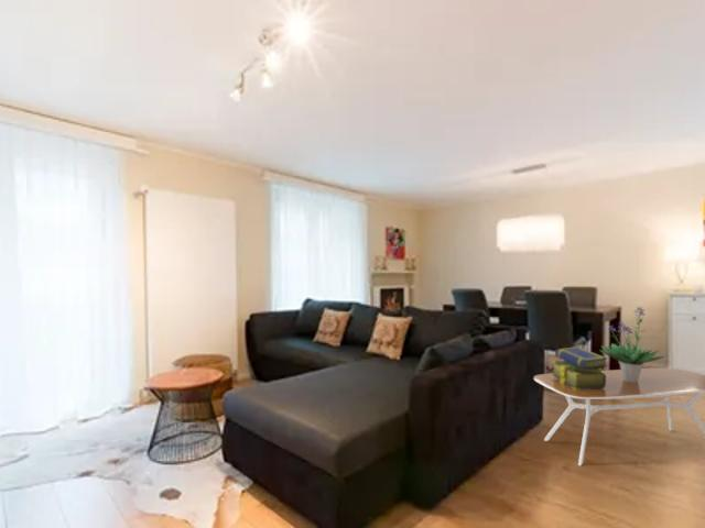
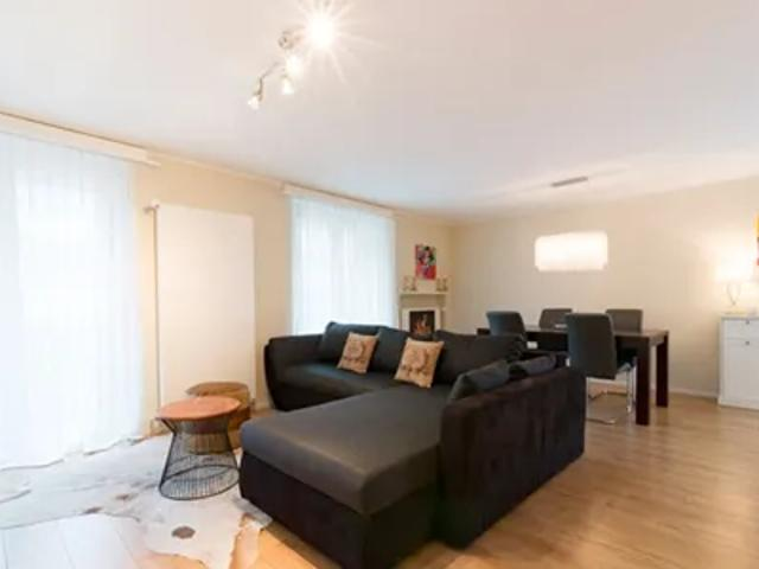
- stack of books (579, 366)
- coffee table (629, 407)
- potted plant (630, 342)
